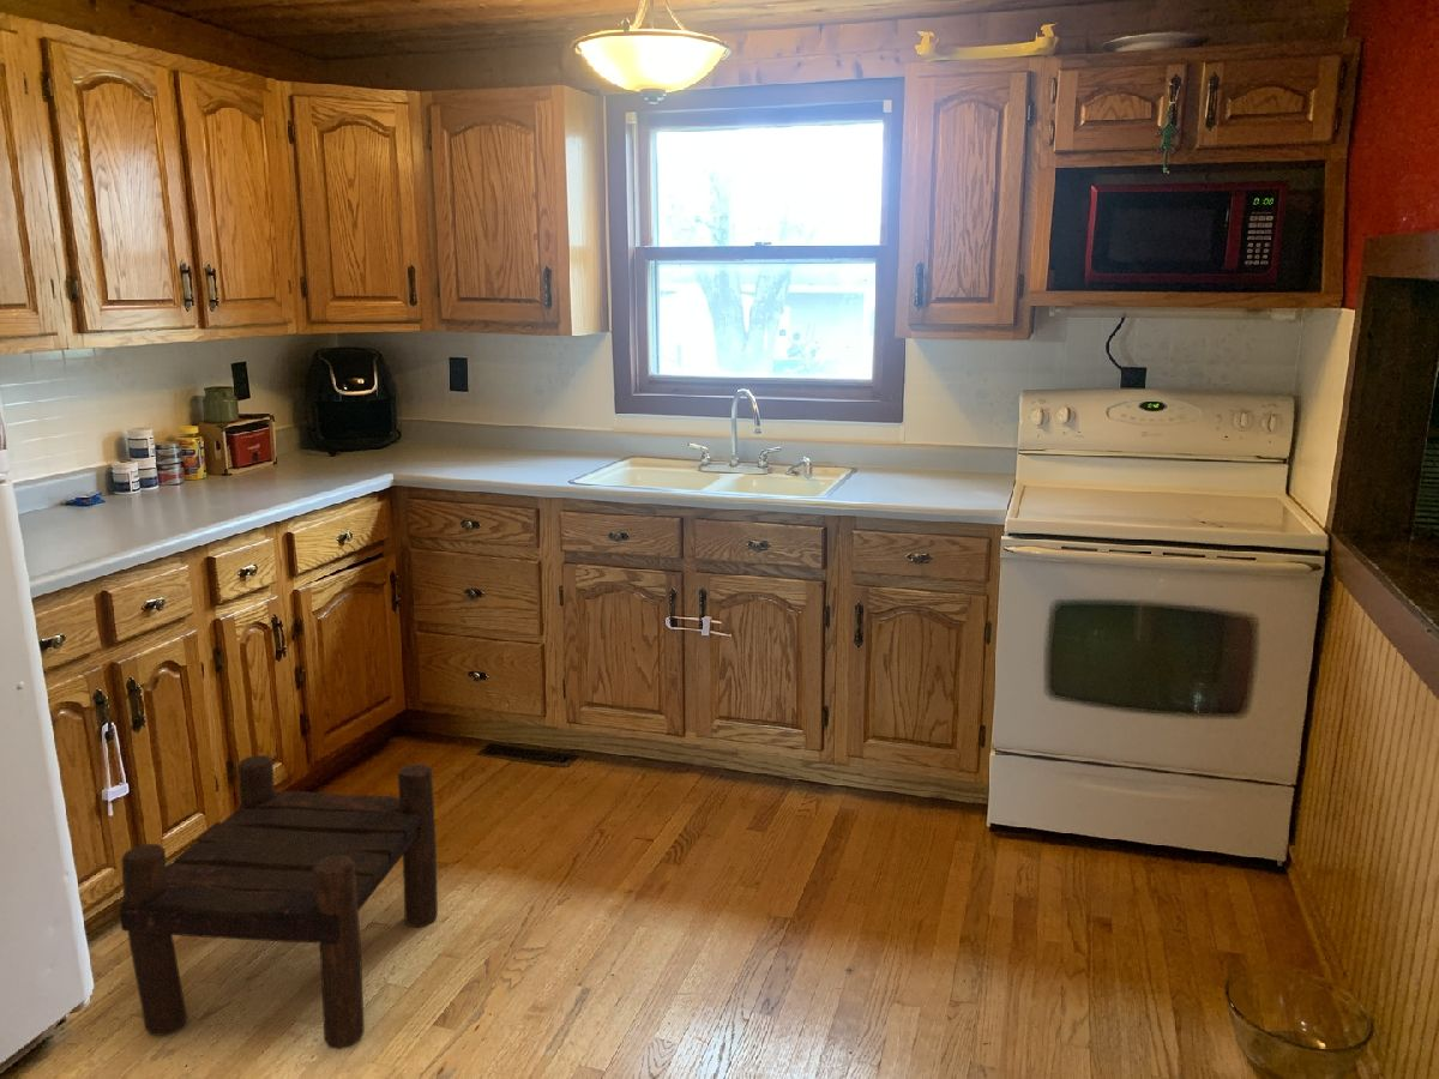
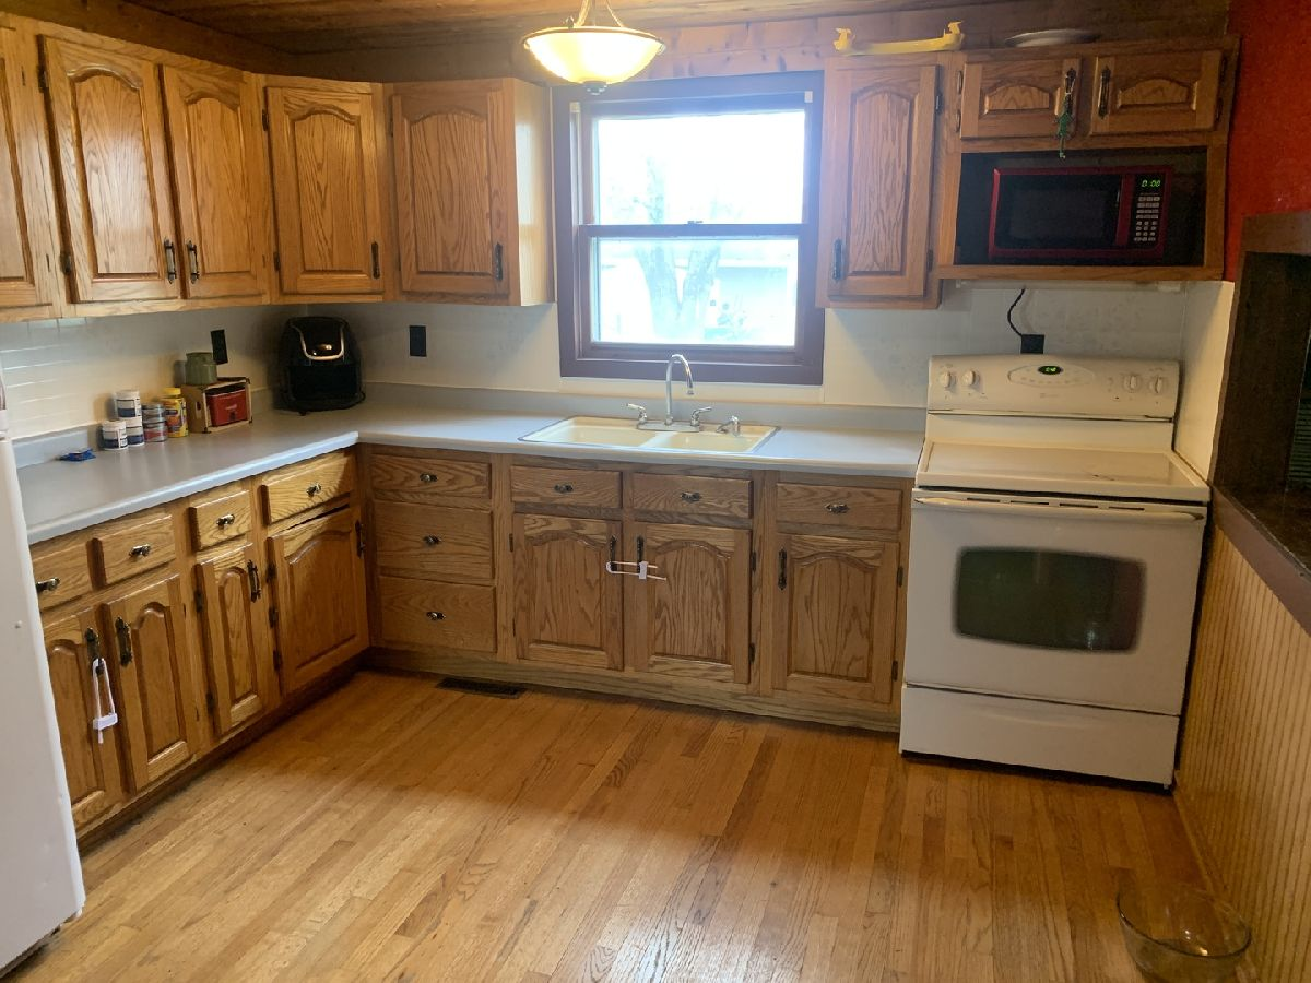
- stool (297, 887)
